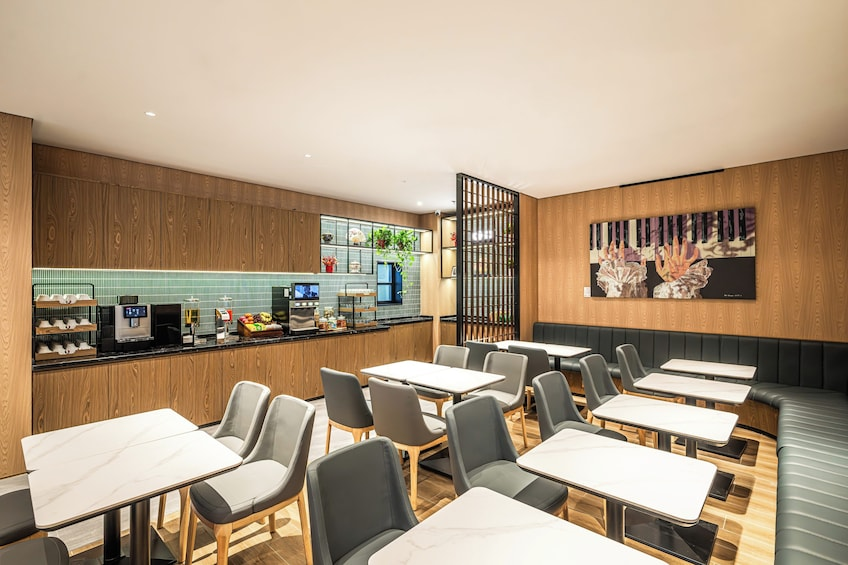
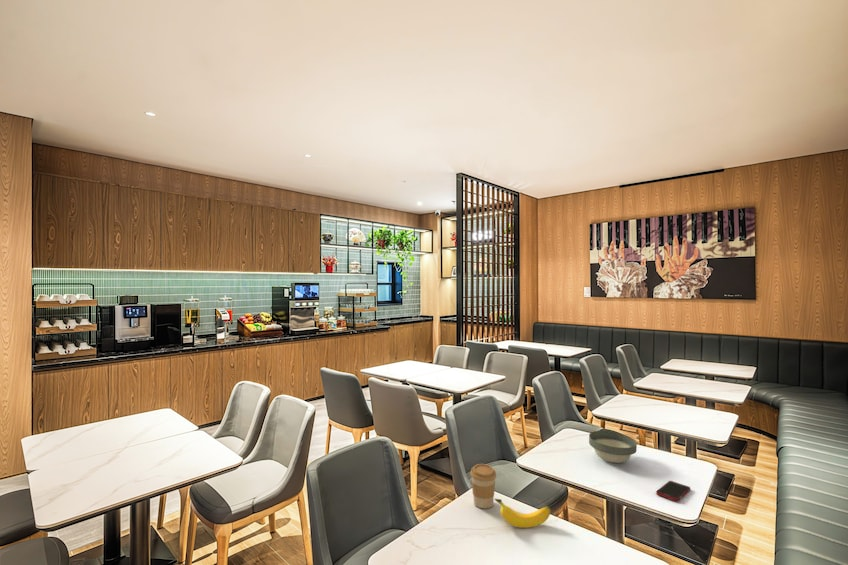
+ coffee cup (483, 485)
+ bowl (612, 448)
+ banana (520, 513)
+ cell phone (673, 490)
